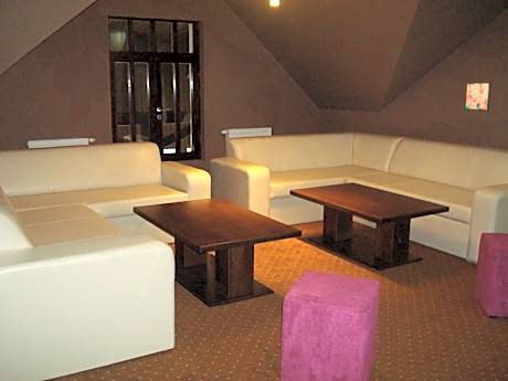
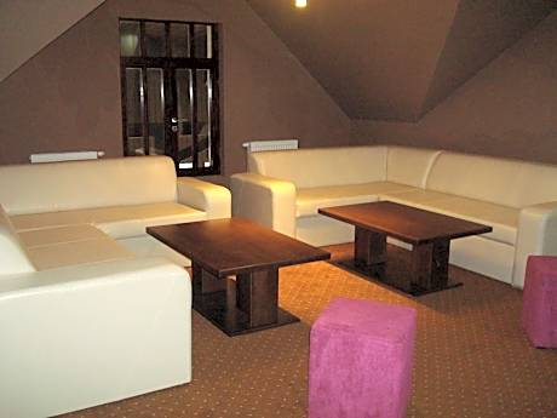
- wall art (477, 96)
